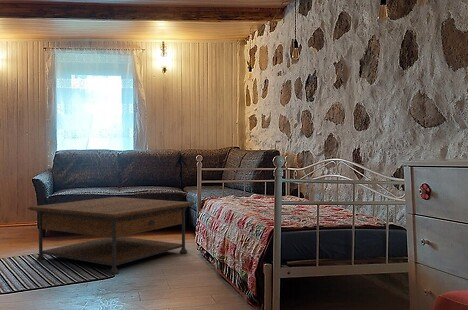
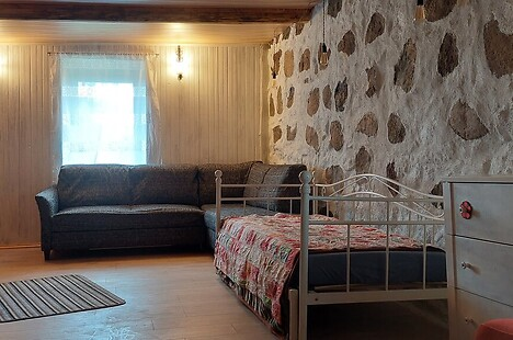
- coffee table (114, 230)
